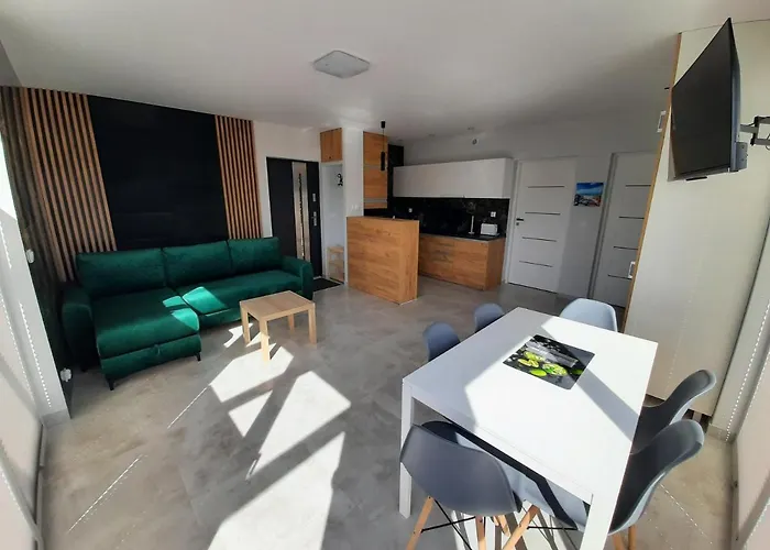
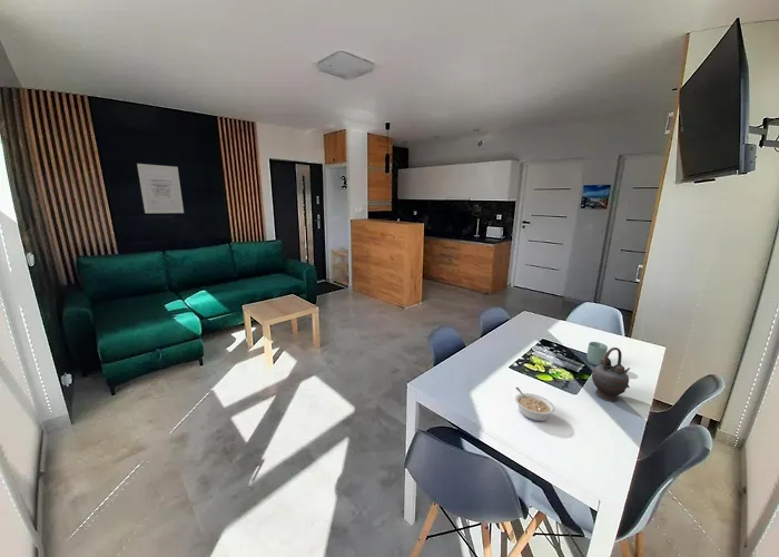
+ cup (596, 354)
+ teapot (613, 372)
+ wall art (161, 189)
+ legume (532, 407)
